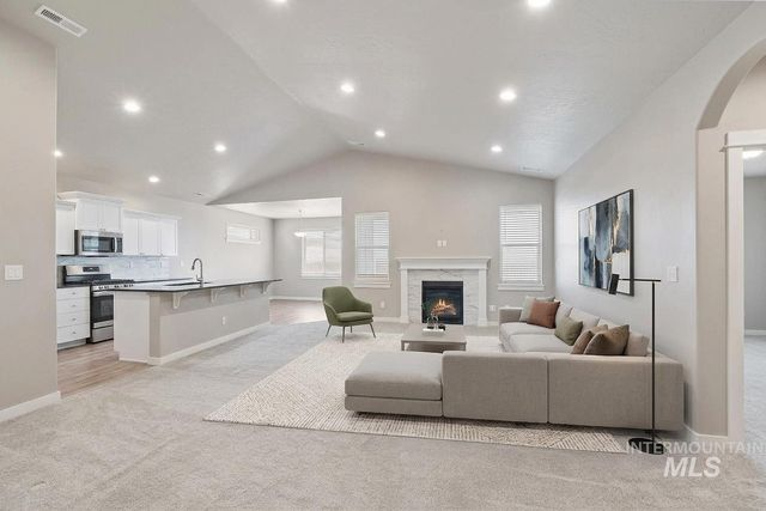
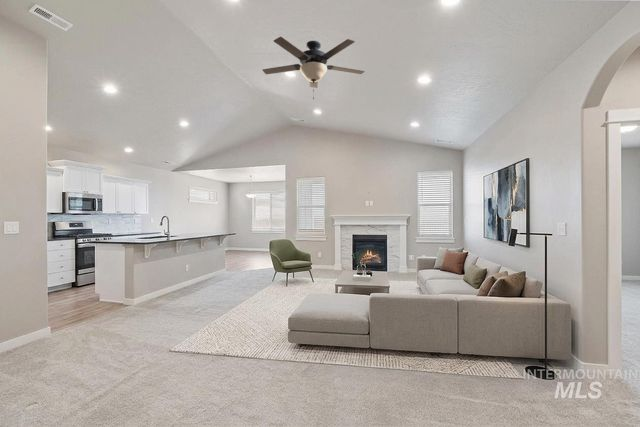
+ ceiling fan (313, 73)
